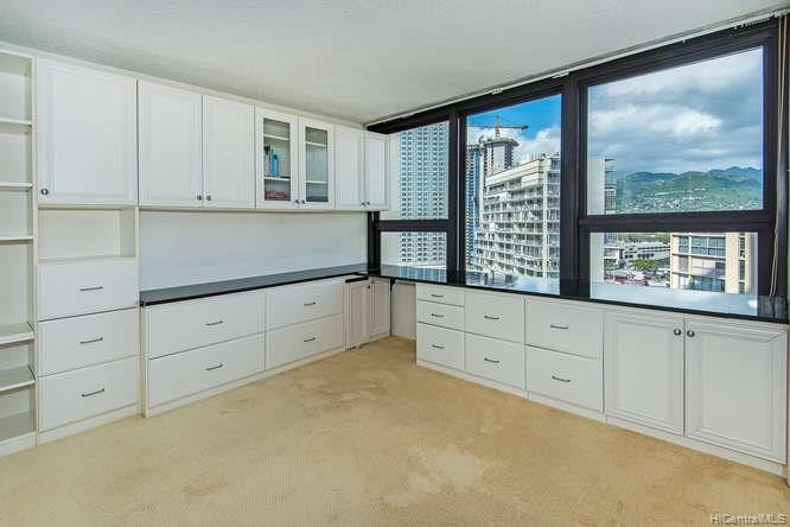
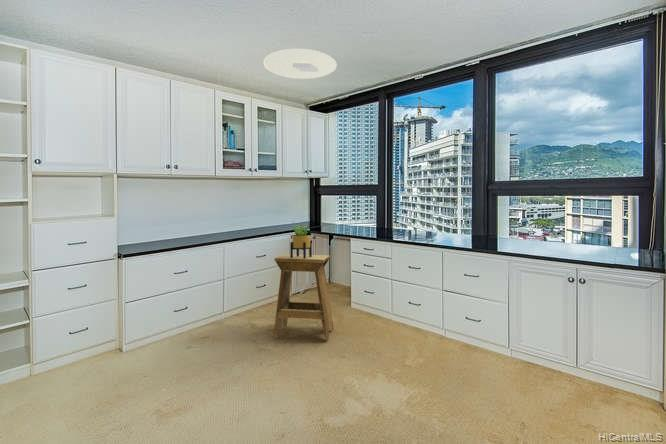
+ stool (304, 302)
+ potted plant (301, 238)
+ ceiling light (300, 61)
